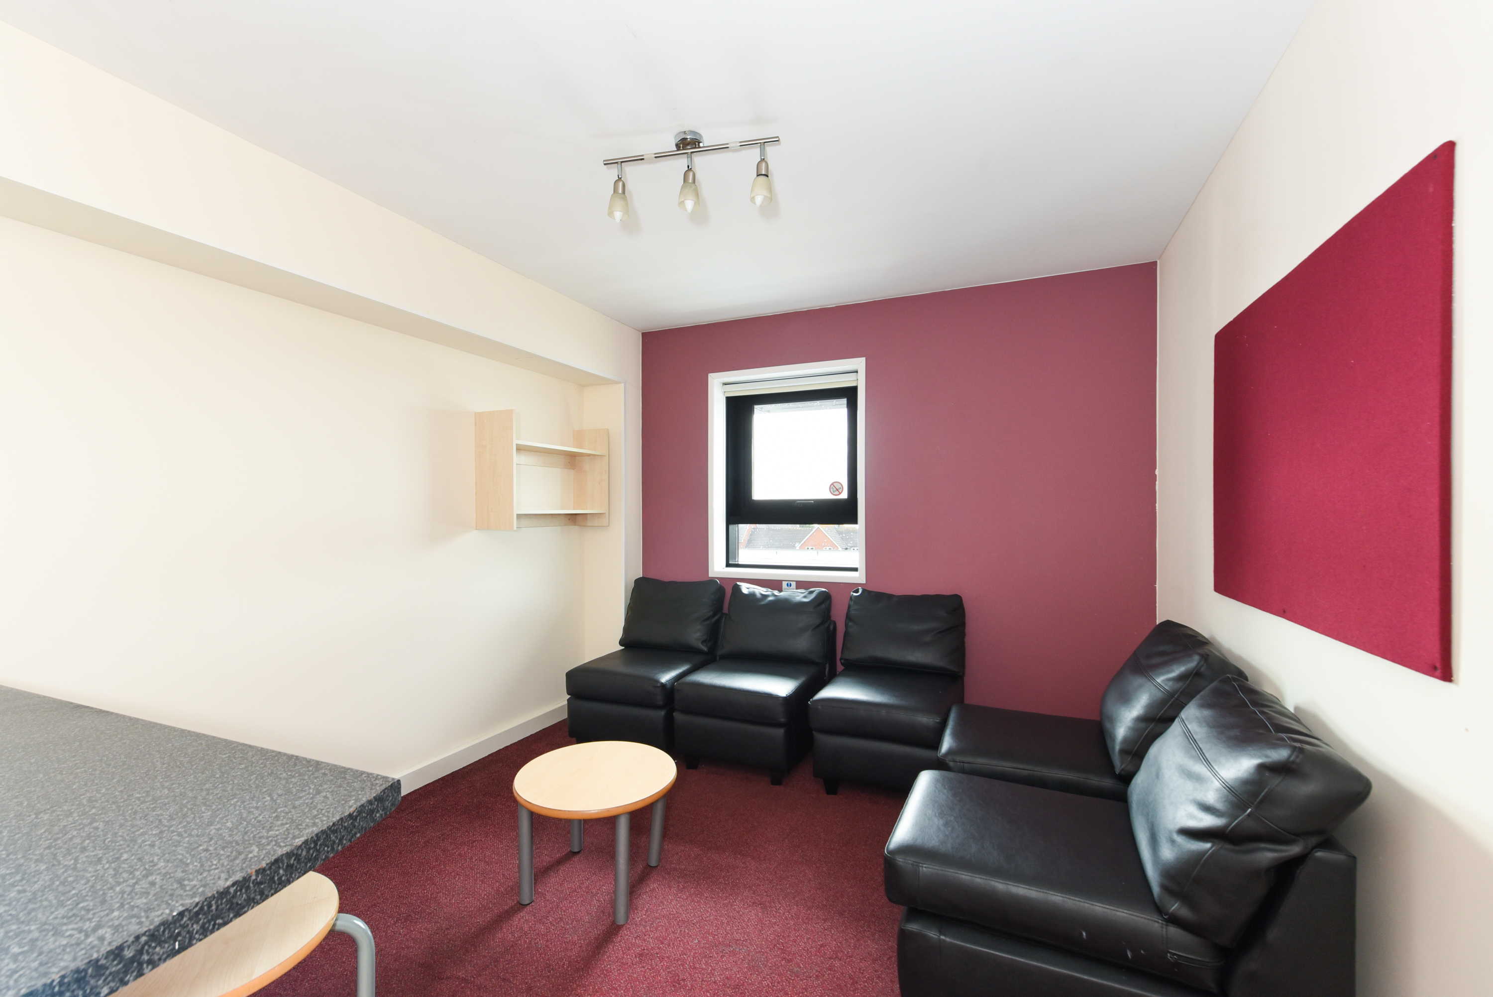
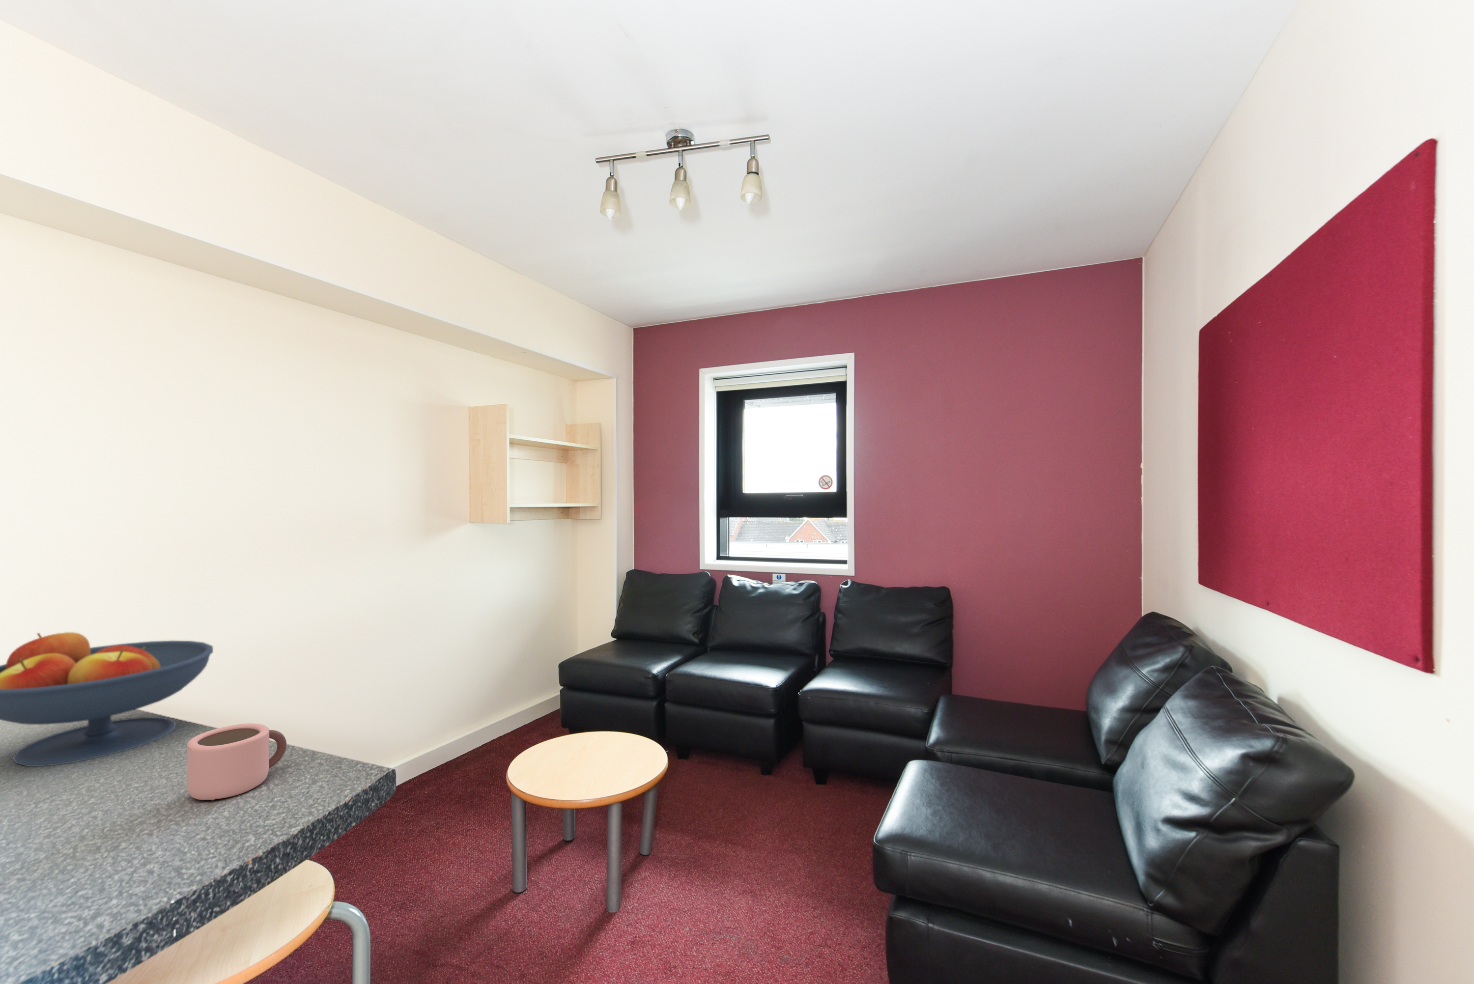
+ fruit bowl (99, 687)
+ mug (239, 758)
